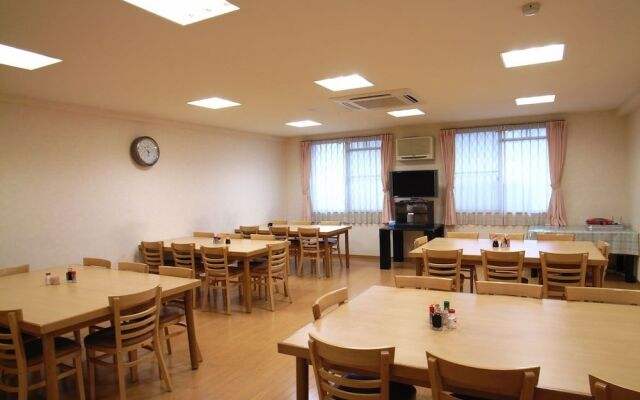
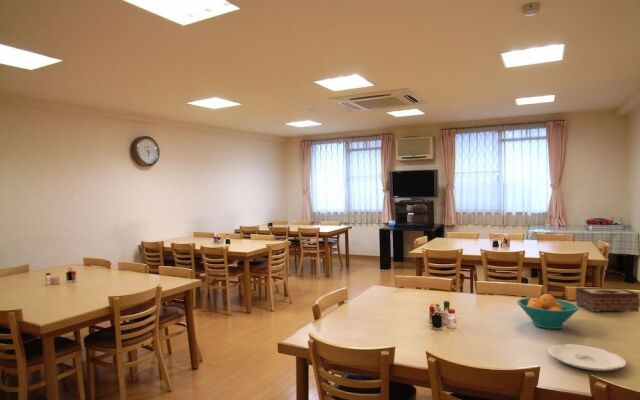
+ fruit bowl (547, 309)
+ tissue box (606, 299)
+ plate (585, 358)
